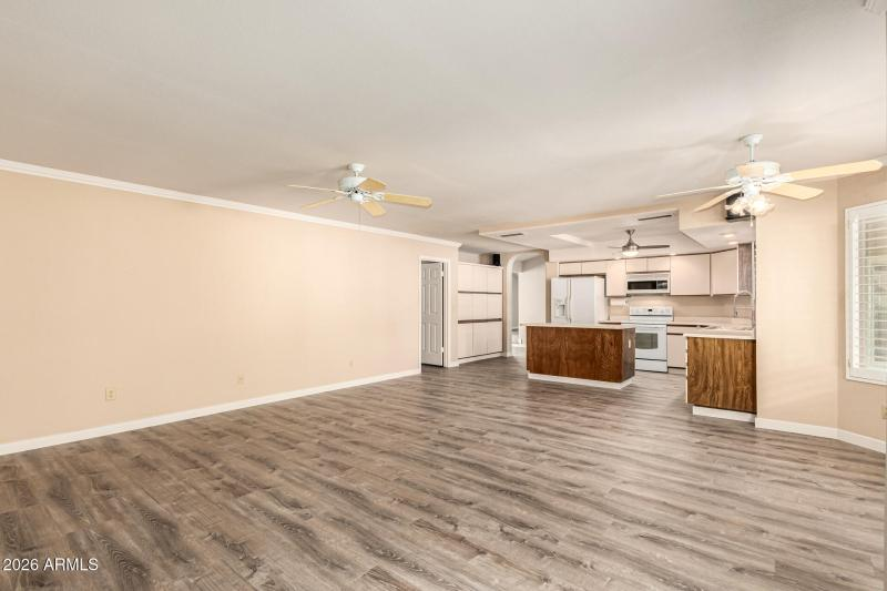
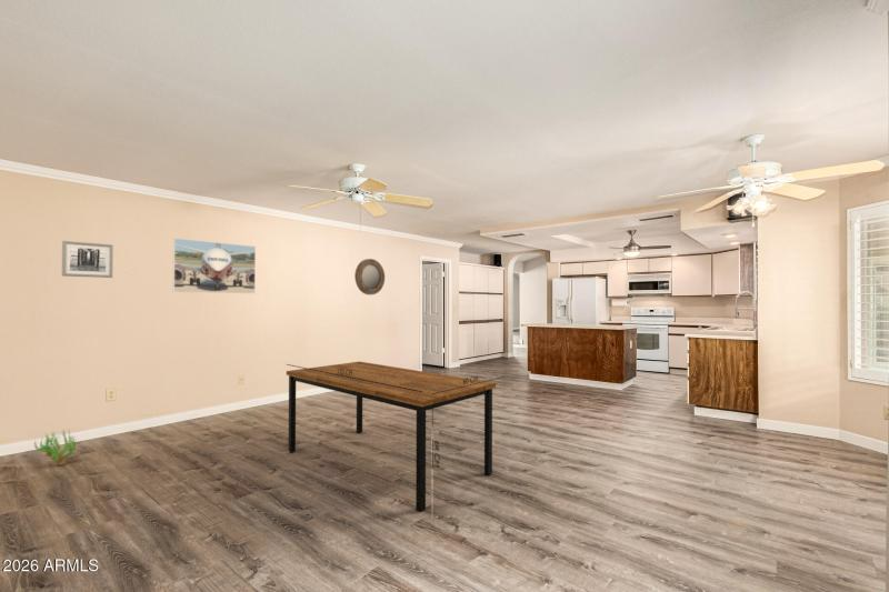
+ dining table (392, 404)
+ decorative plant (59, 445)
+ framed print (217, 268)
+ home mirror (370, 277)
+ wall art (88, 260)
